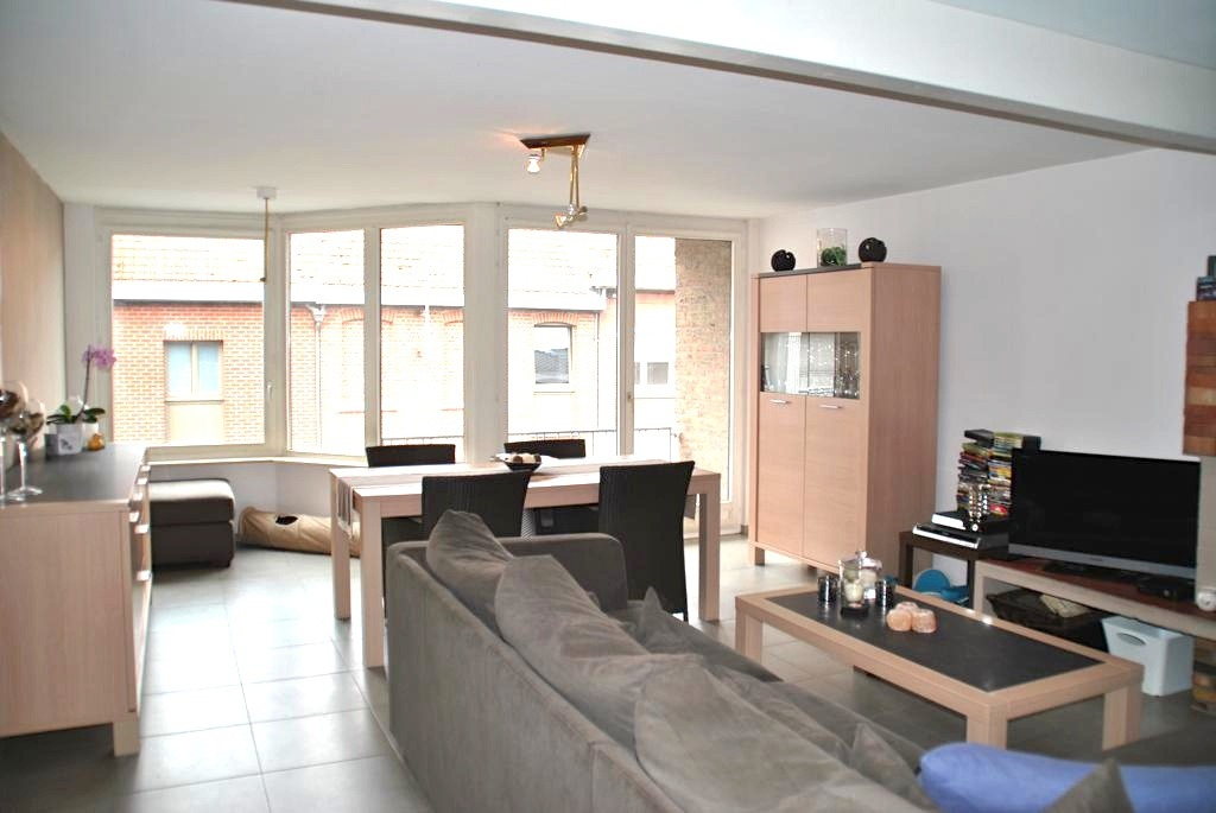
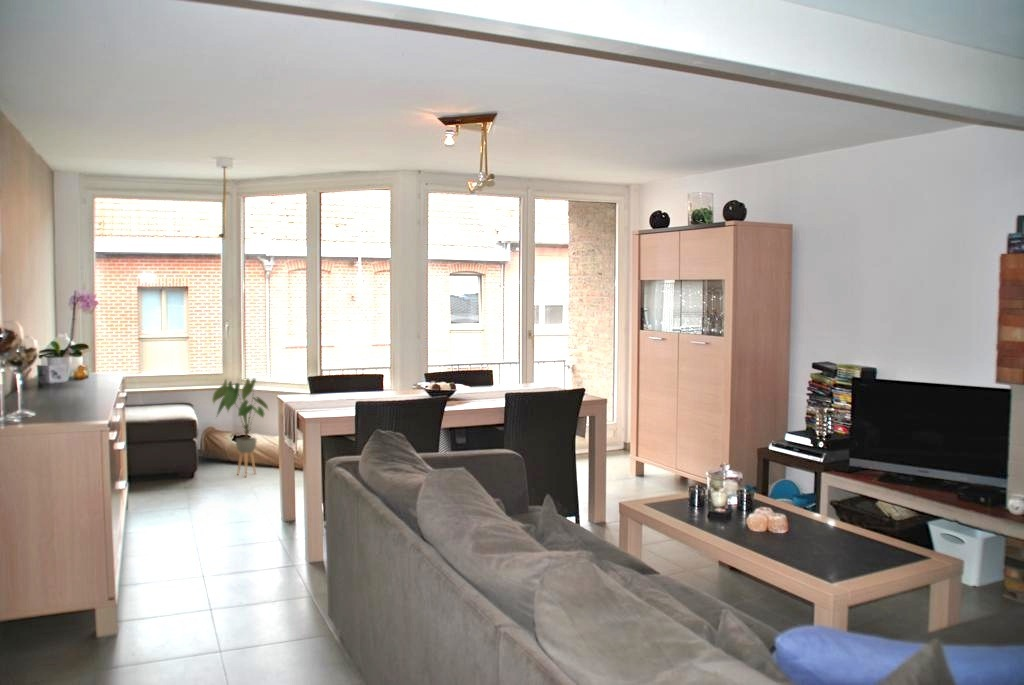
+ house plant (243, 426)
